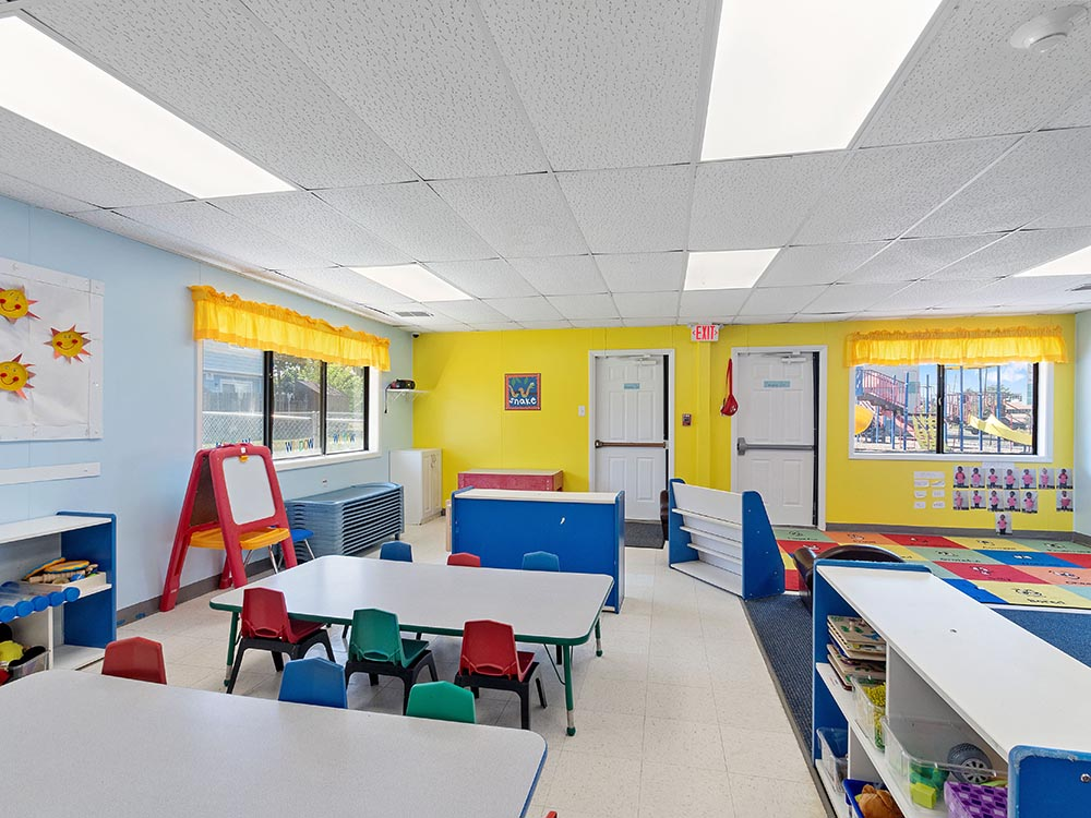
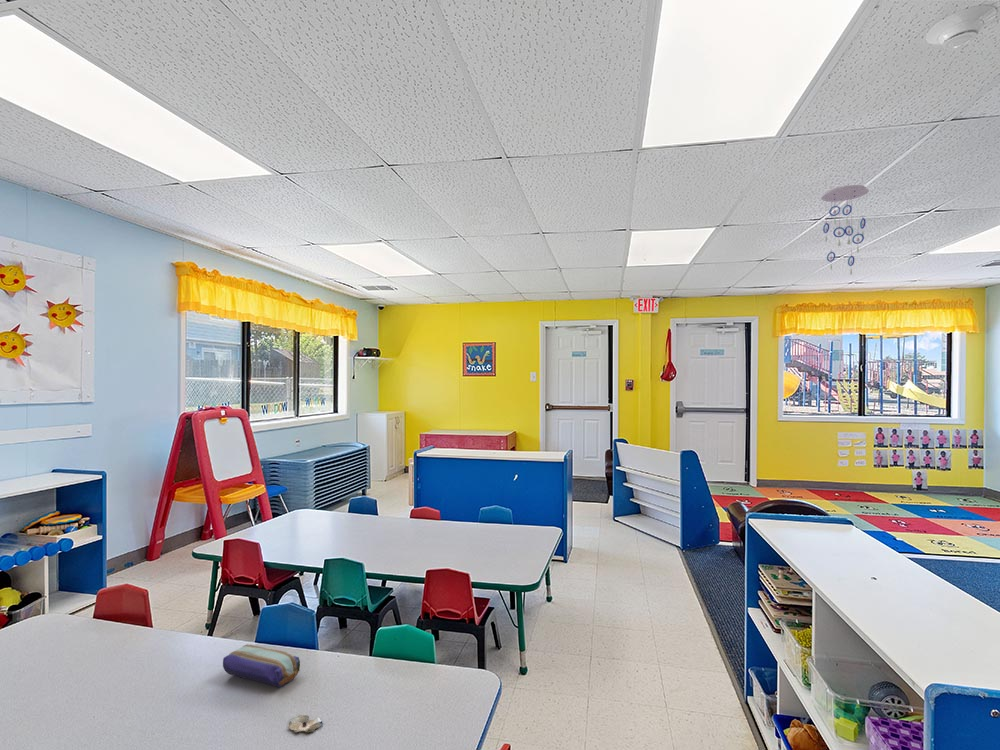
+ ceiling mobile (844, 233)
+ pencil case (261, 665)
+ toy animal (303, 722)
